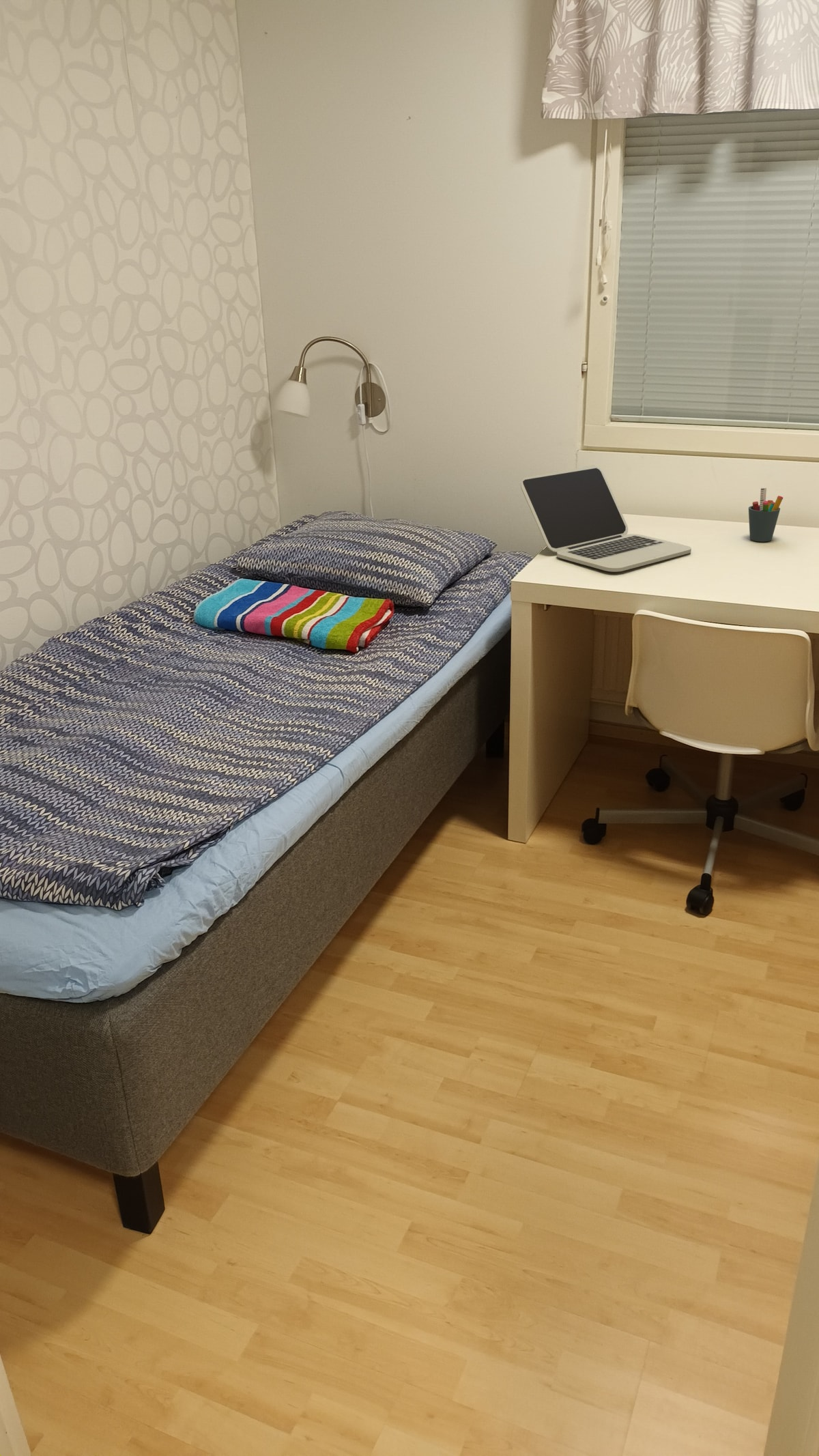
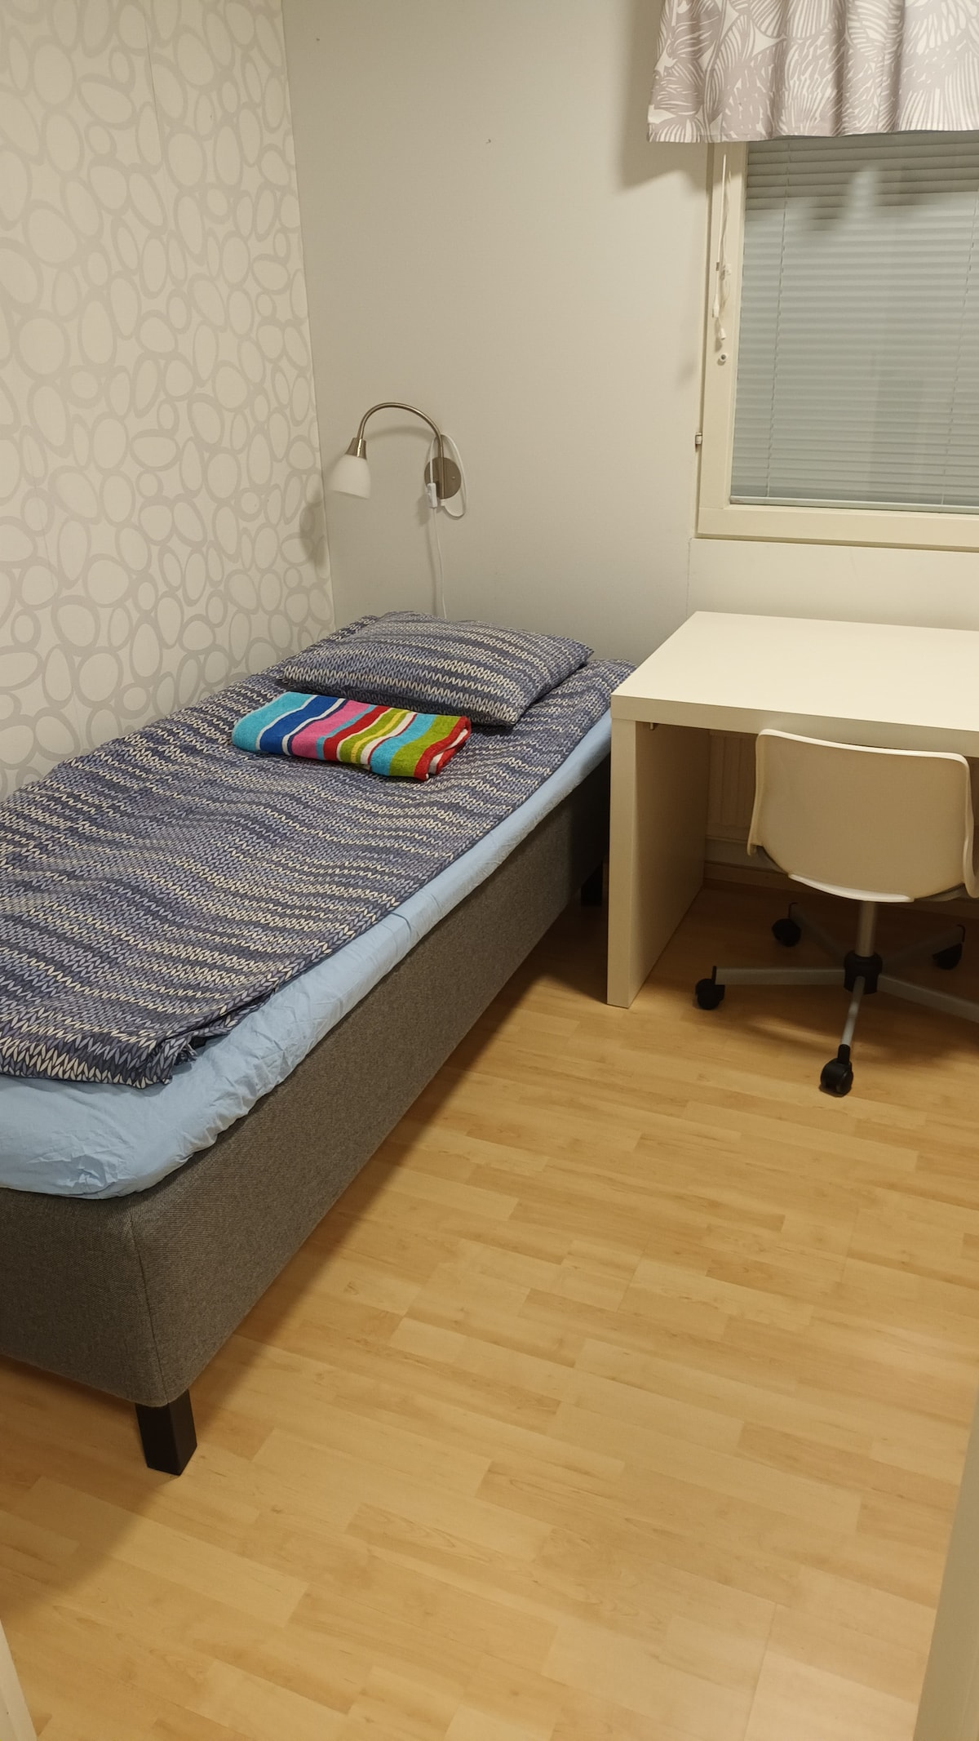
- laptop (606, 515)
- pen holder (764, 515)
